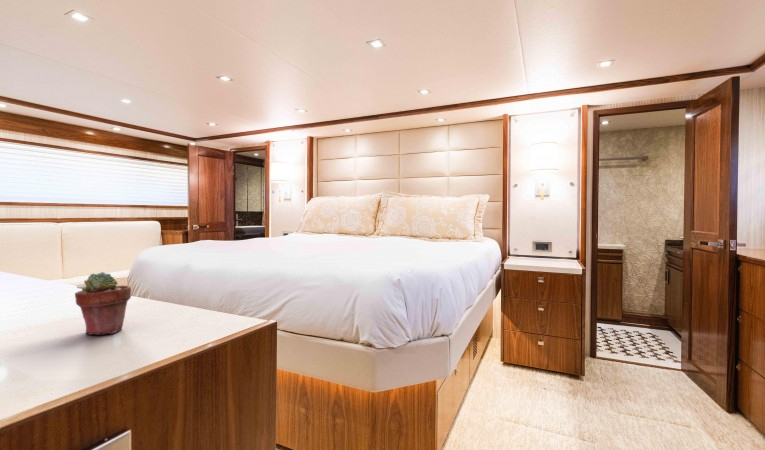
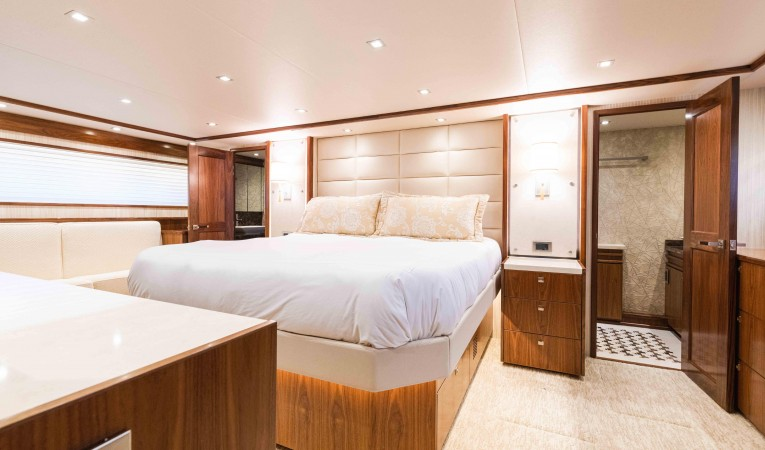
- potted succulent (103, 301)
